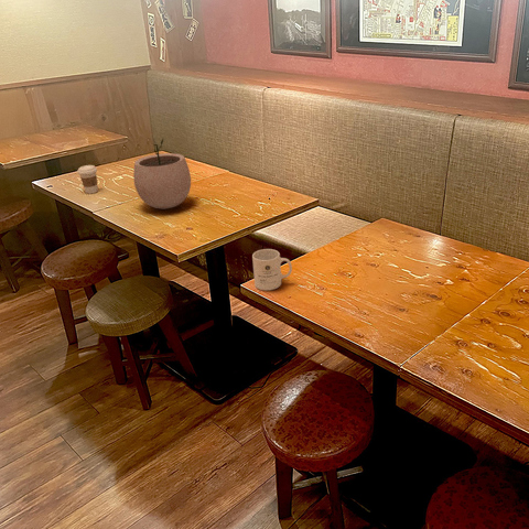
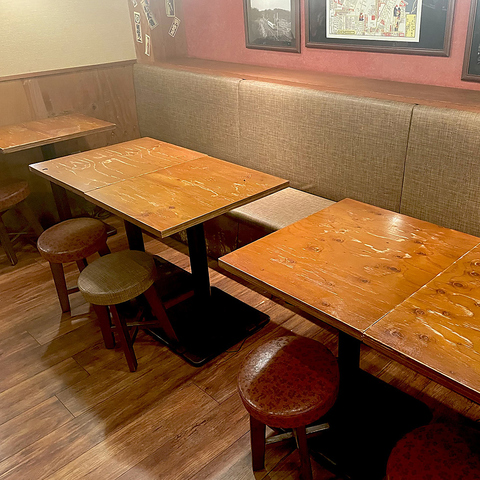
- plant pot (161, 173)
- coffee cup (88, 179)
- mug (272, 269)
